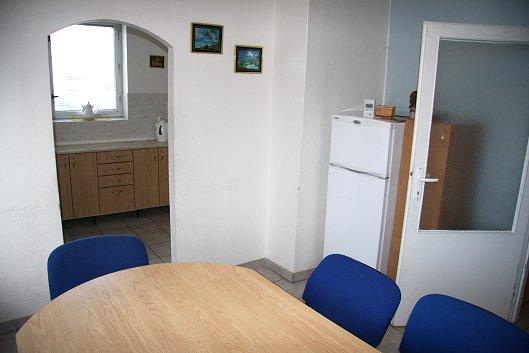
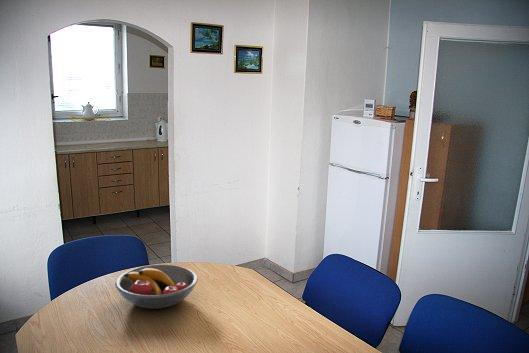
+ fruit bowl (157, 286)
